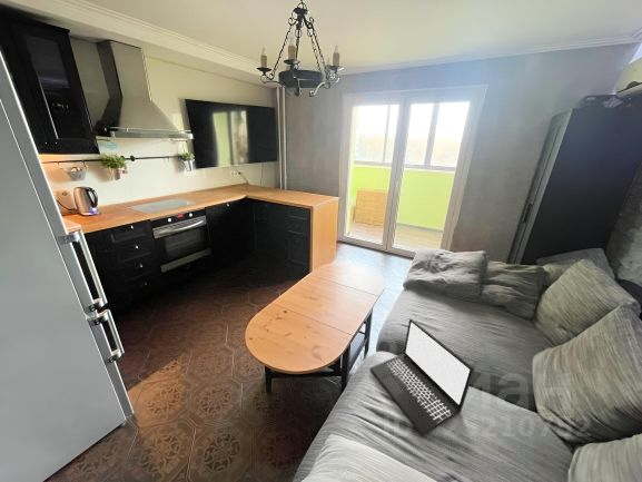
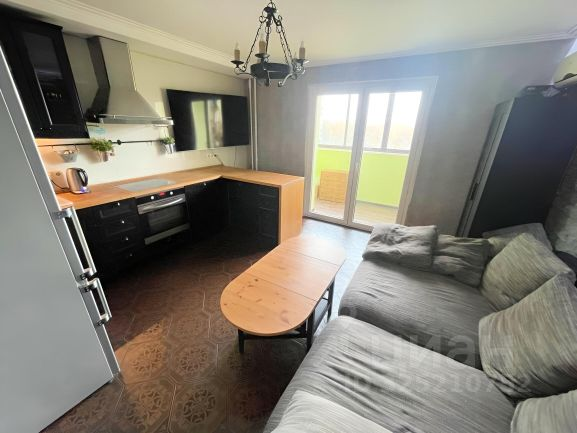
- laptop (415, 370)
